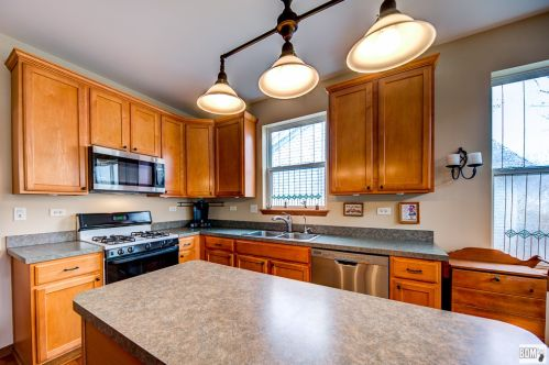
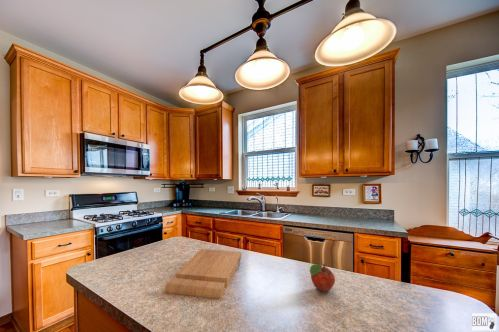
+ cutting board (209, 269)
+ fruit (321, 276)
